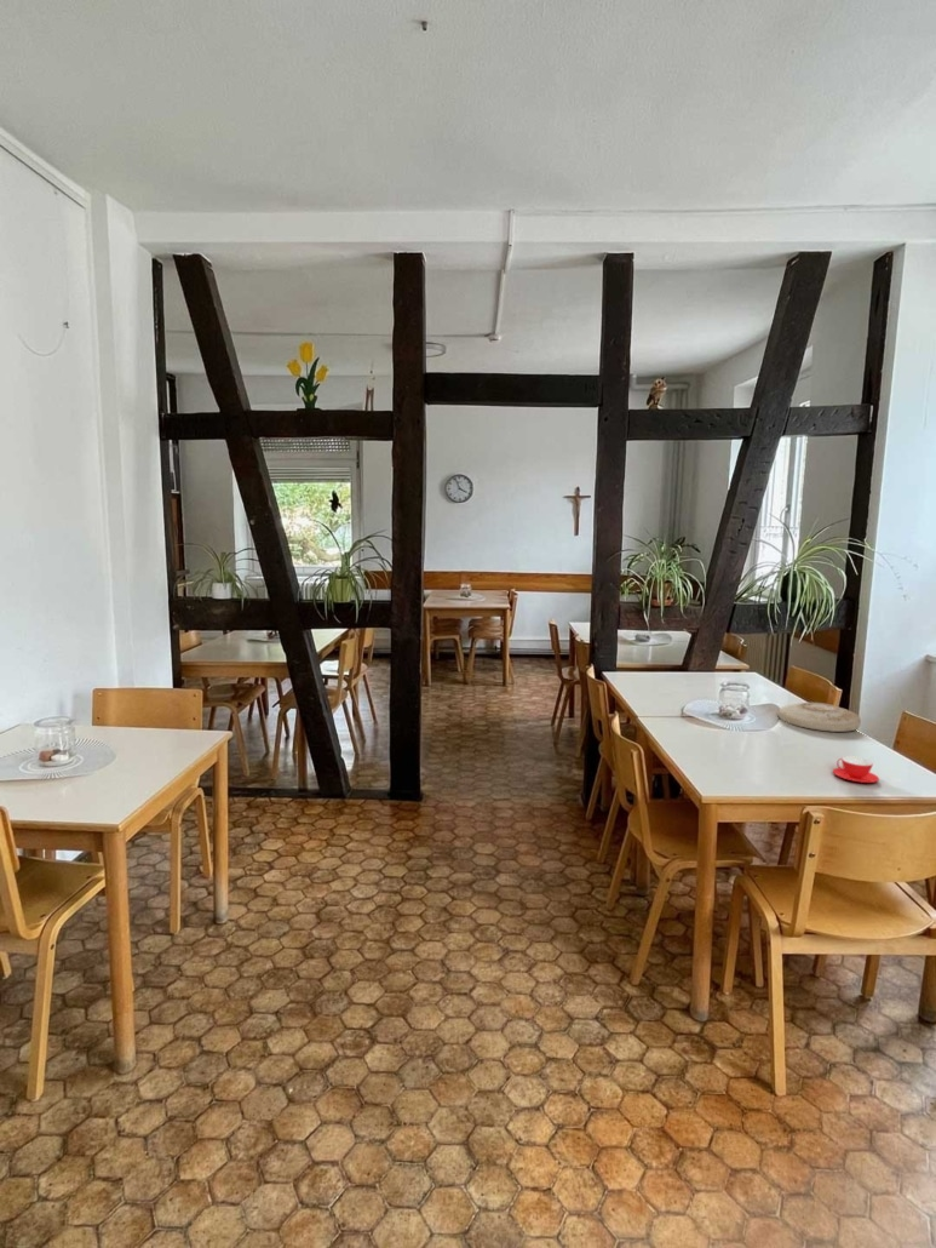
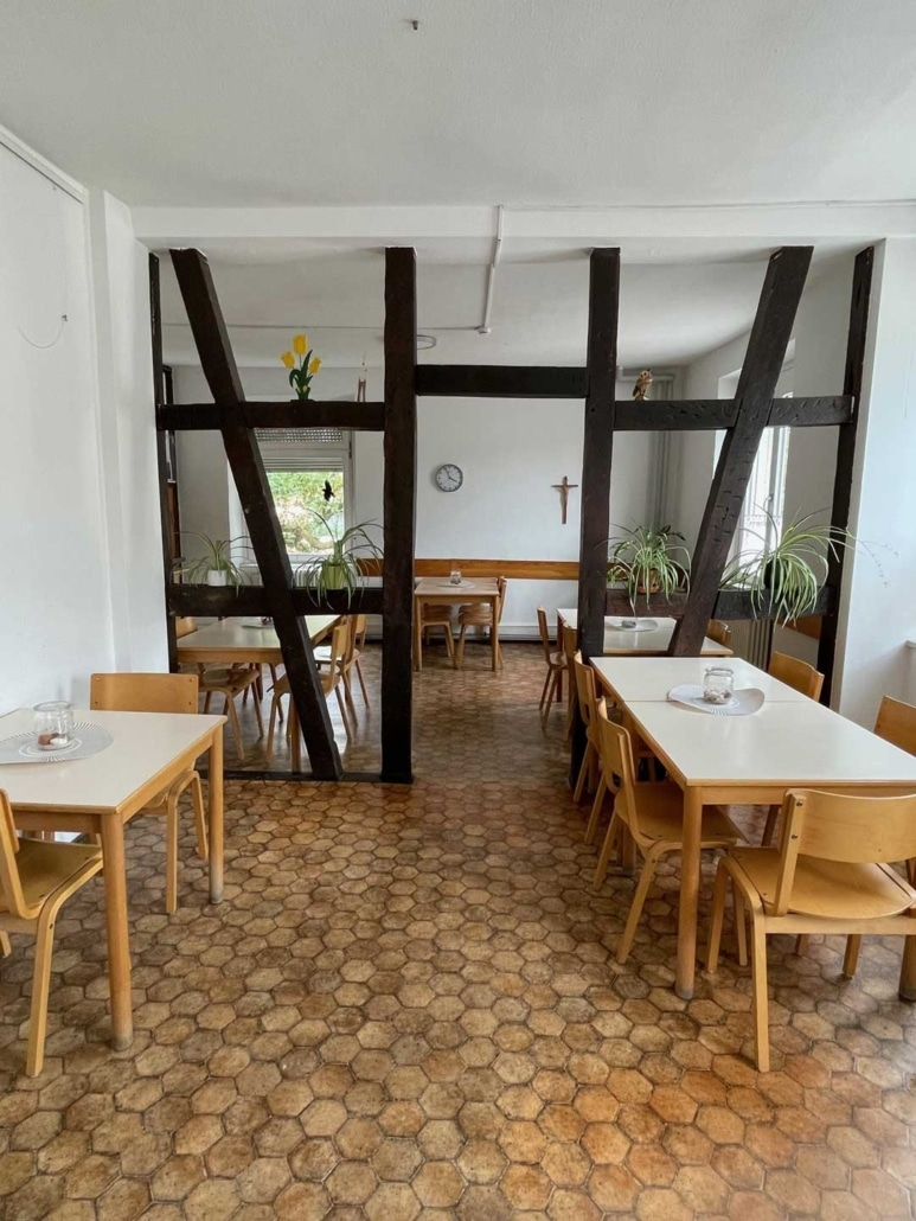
- plate (819, 712)
- teacup (856, 768)
